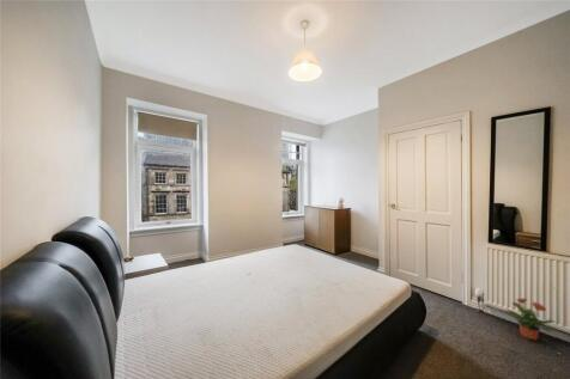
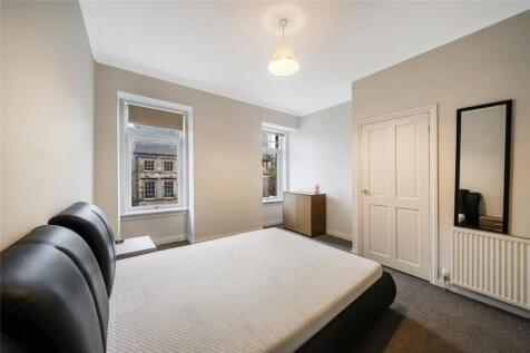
- potted plant (528, 318)
